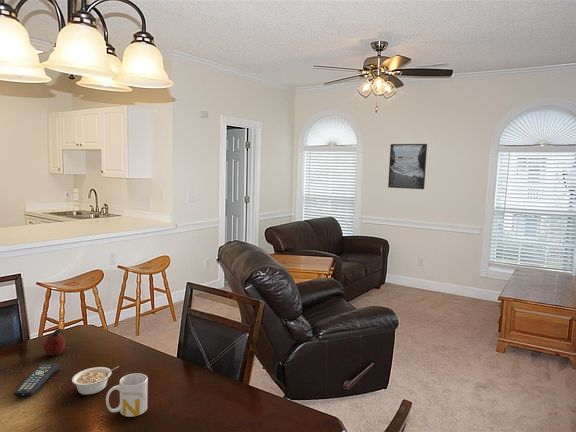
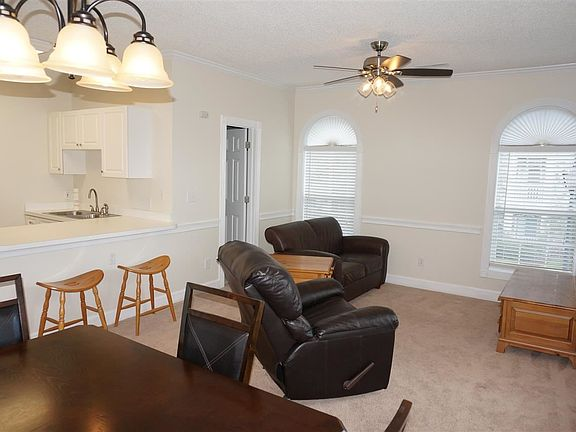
- fruit (55, 342)
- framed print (407, 166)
- legume (93, 379)
- remote control (38, 378)
- mug (129, 396)
